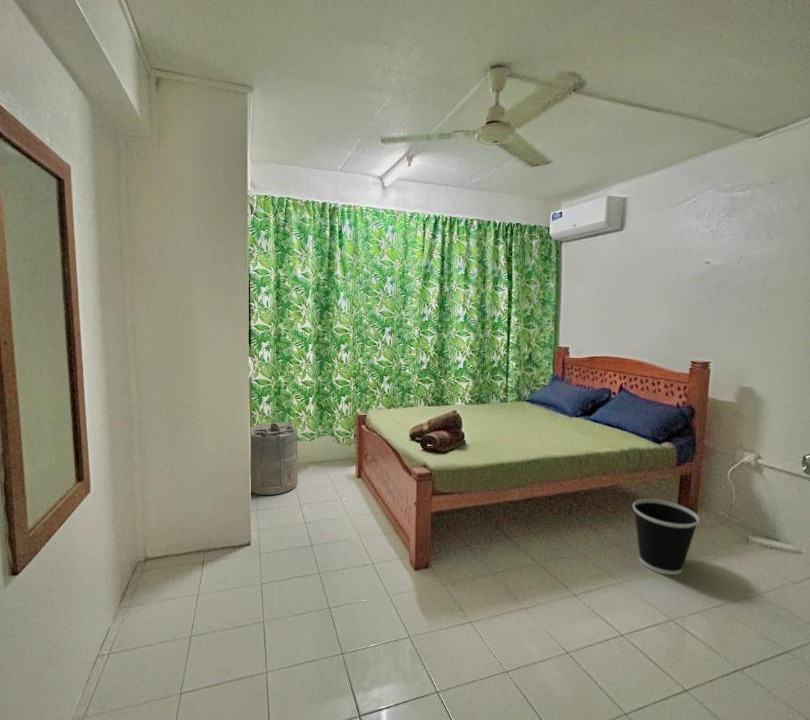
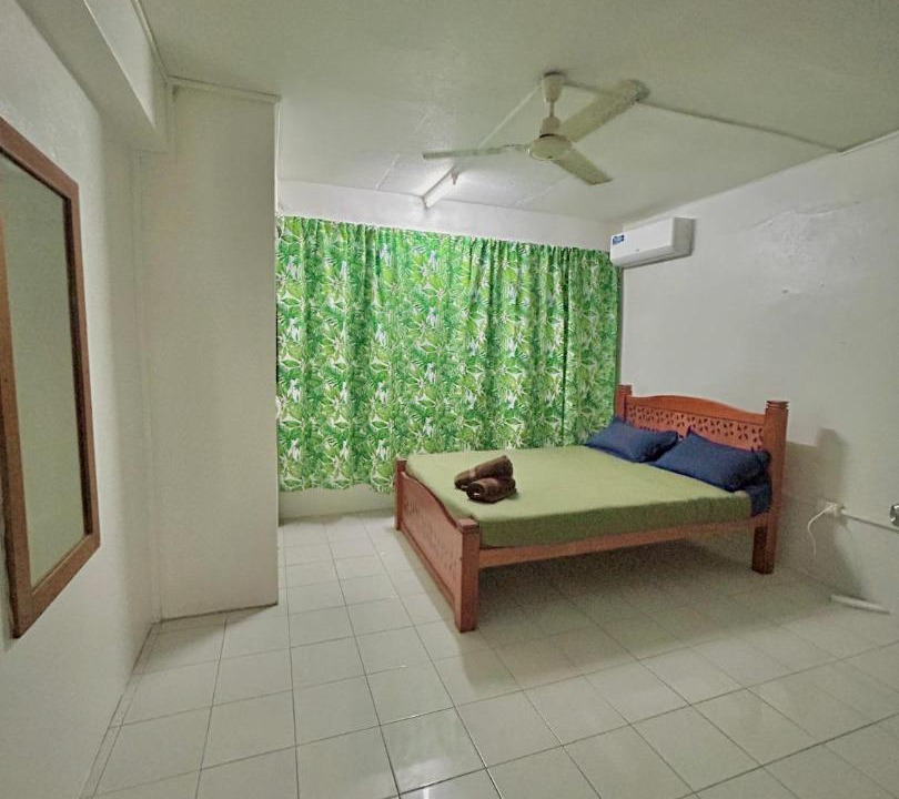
- laundry hamper (270, 454)
- wastebasket (662, 537)
